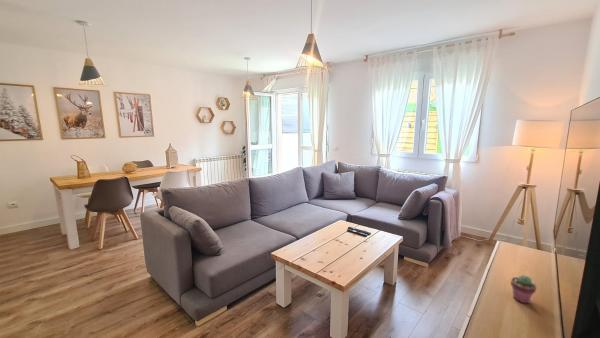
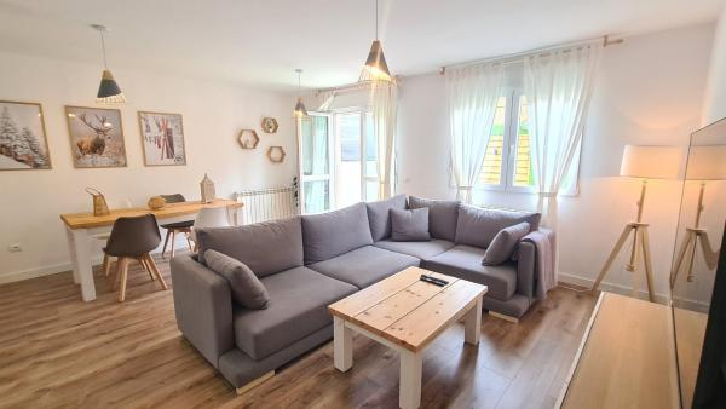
- potted succulent (522, 287)
